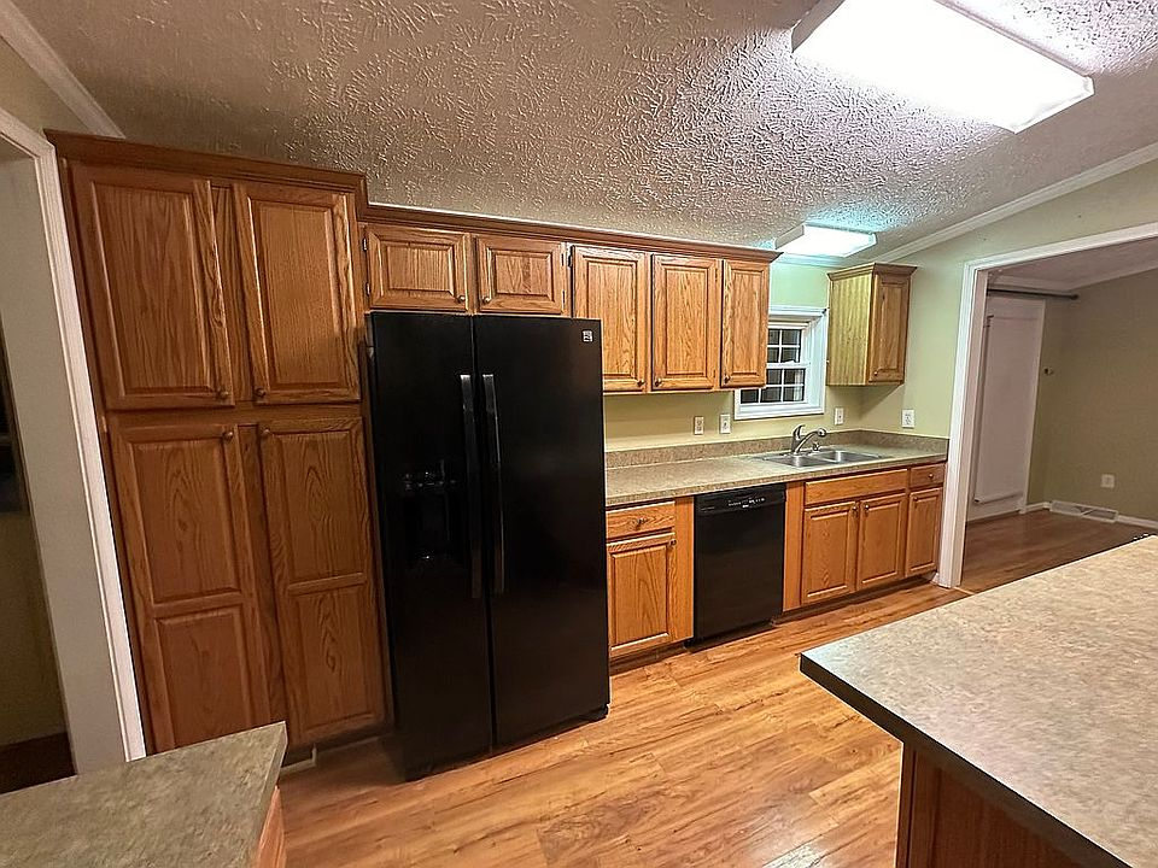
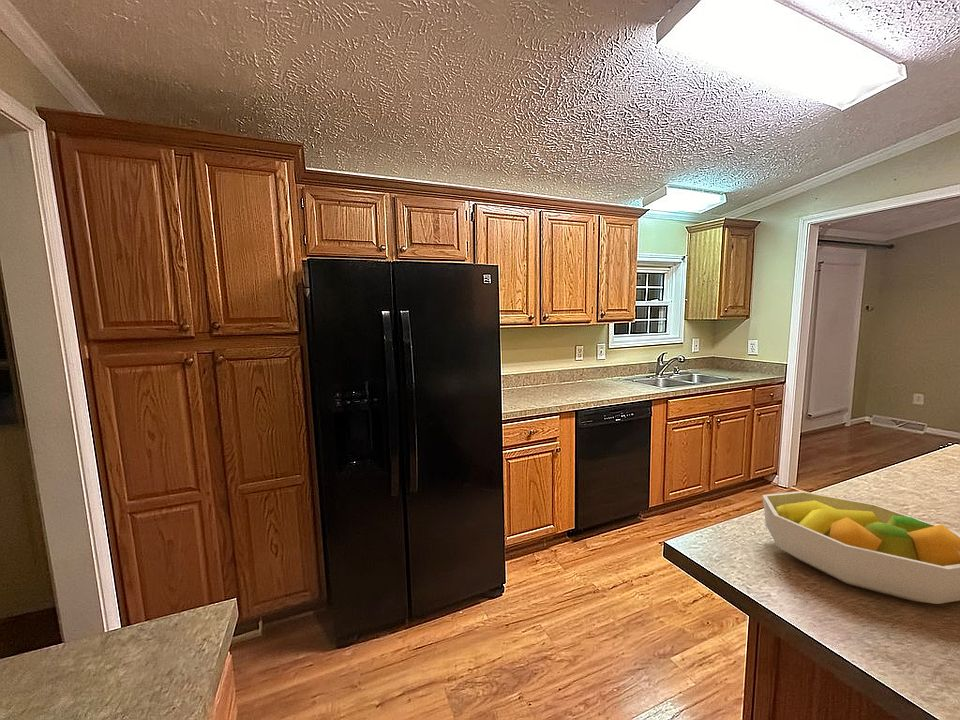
+ fruit bowl (860, 534)
